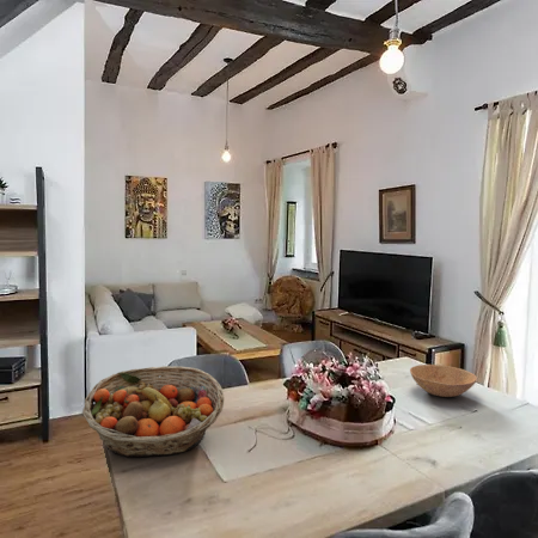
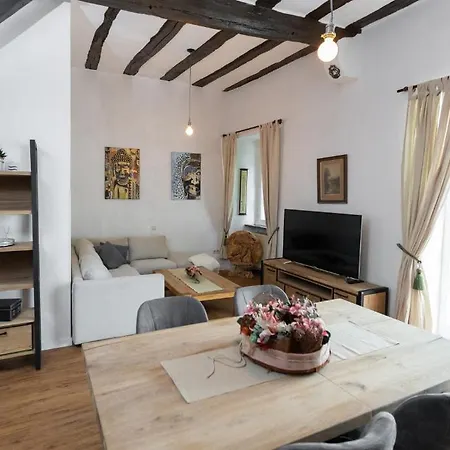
- fruit basket (155, 408)
- bowl (441, 383)
